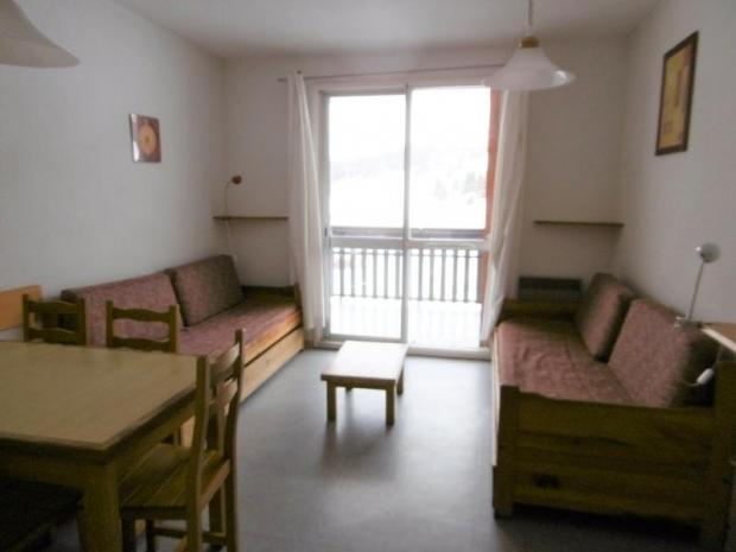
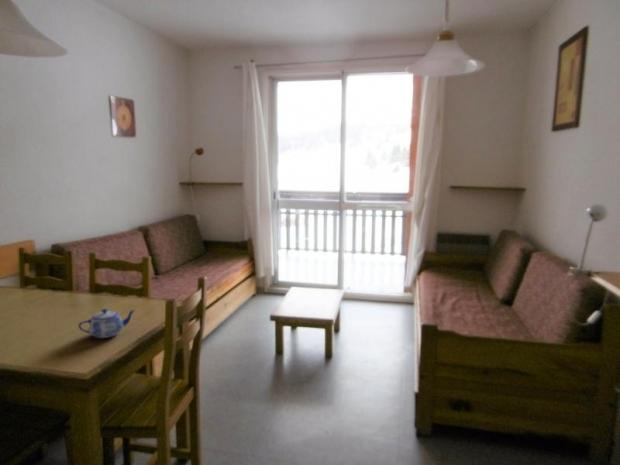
+ teapot (108, 321)
